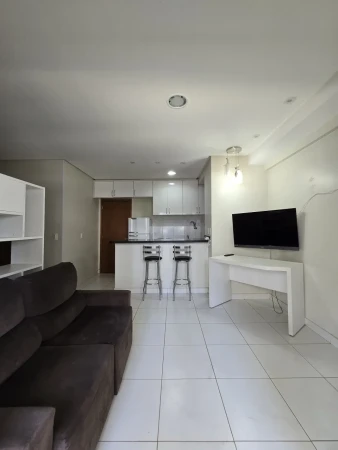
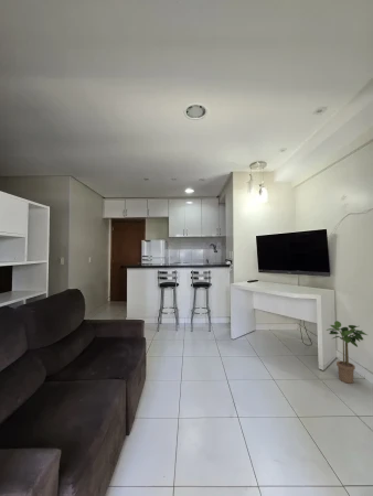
+ potted plant (347, 351)
